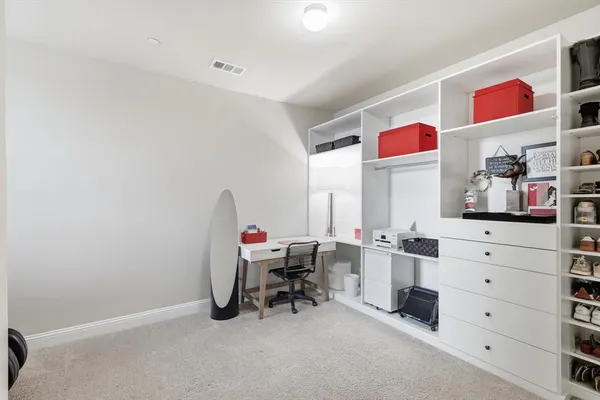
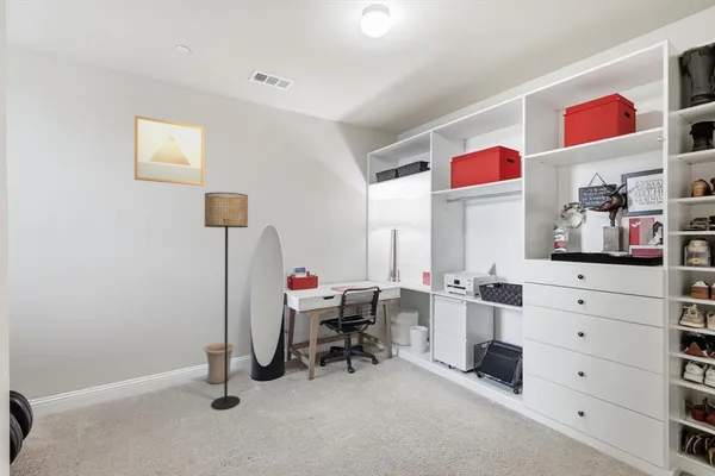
+ wall art (170, 152)
+ floor lamp (225, 299)
+ vase (219, 363)
